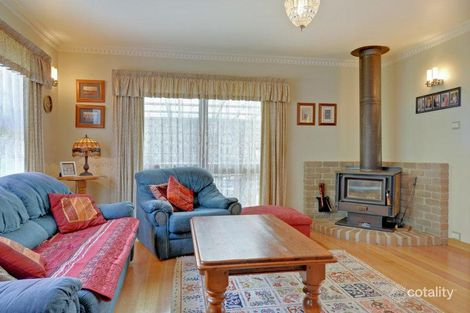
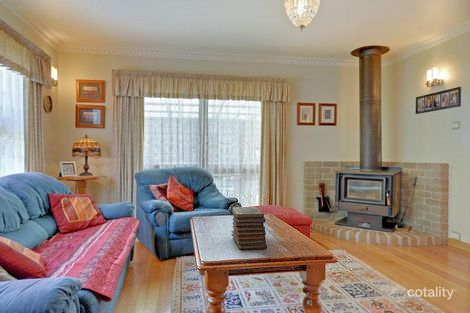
+ book stack (247, 226)
